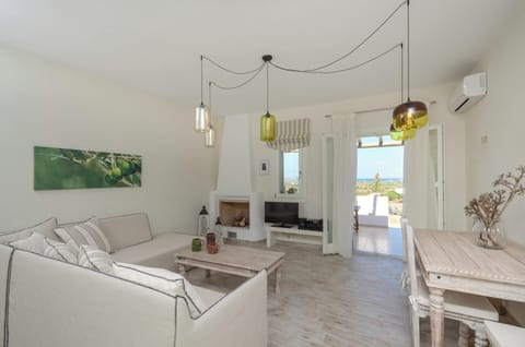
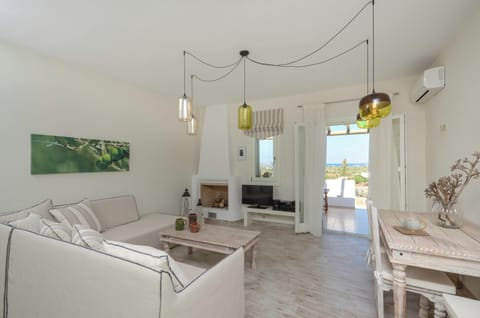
+ teapot (410, 222)
